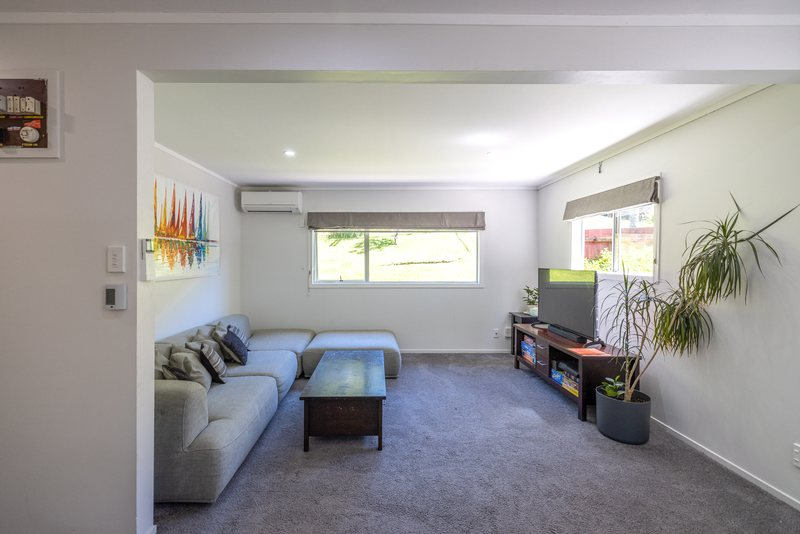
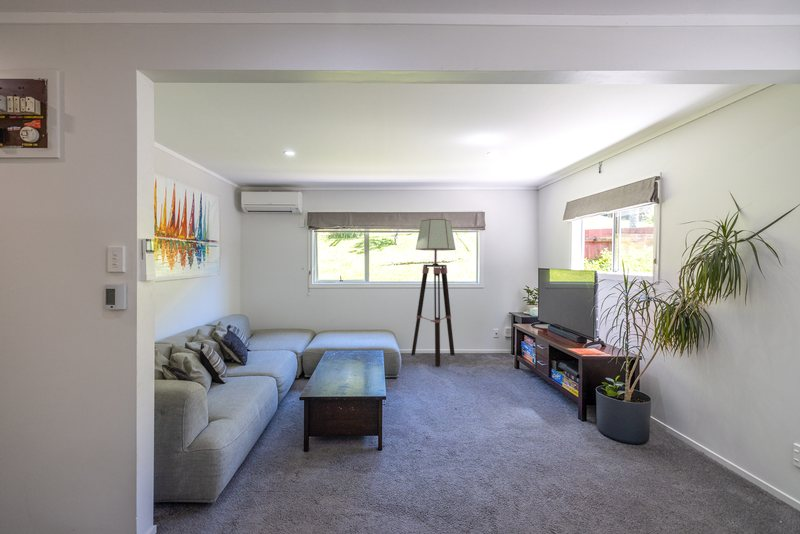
+ floor lamp (435, 289)
